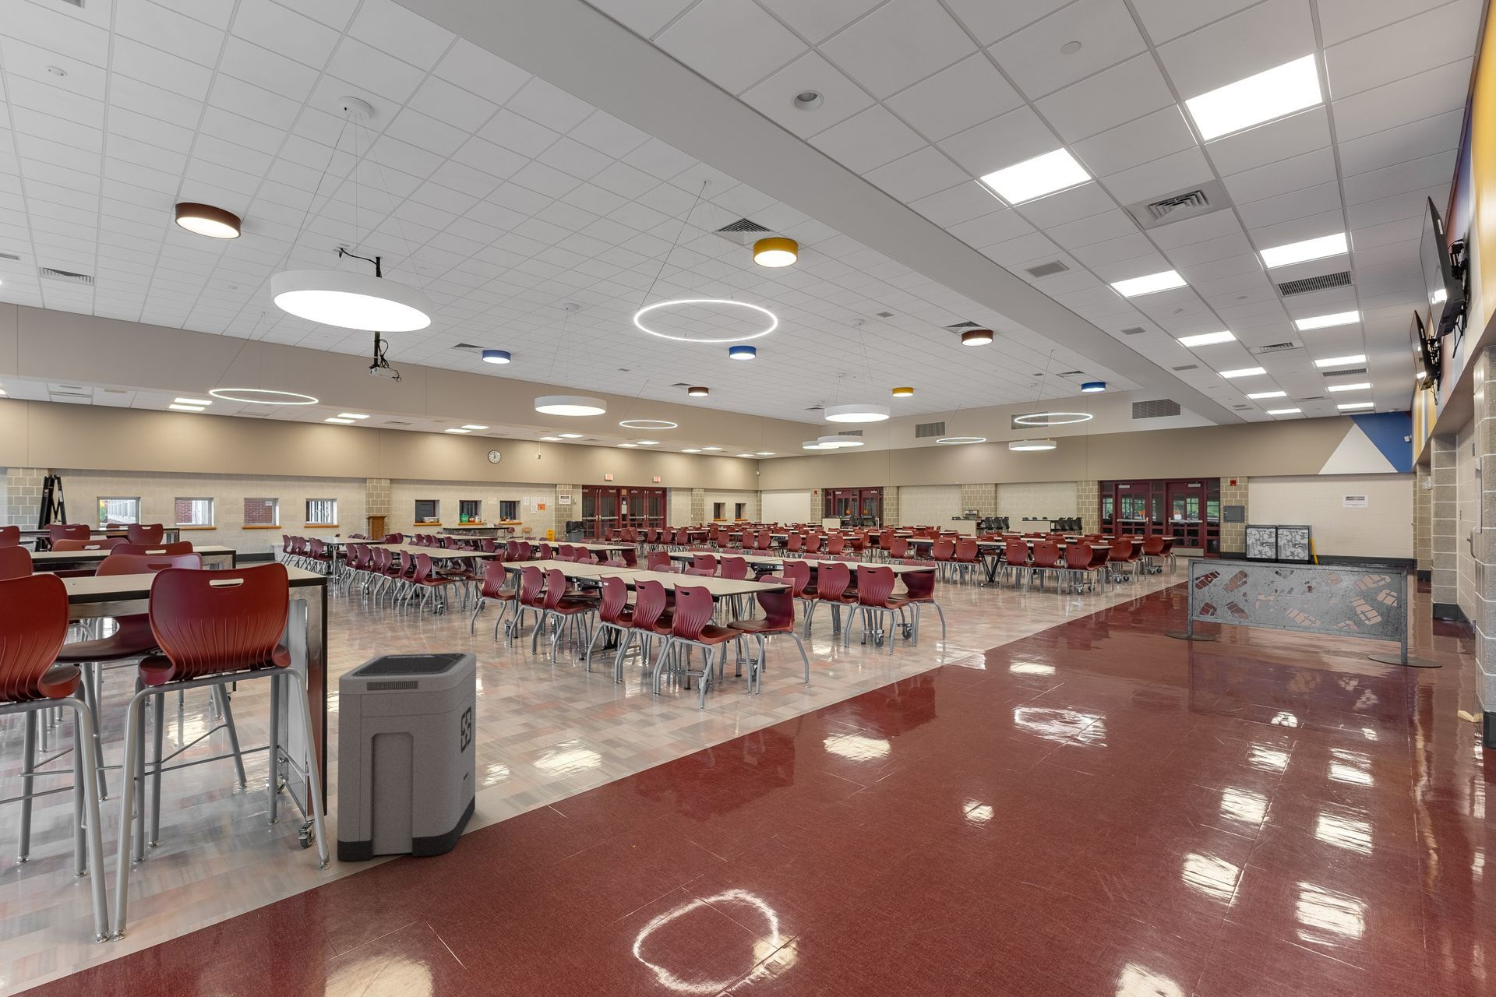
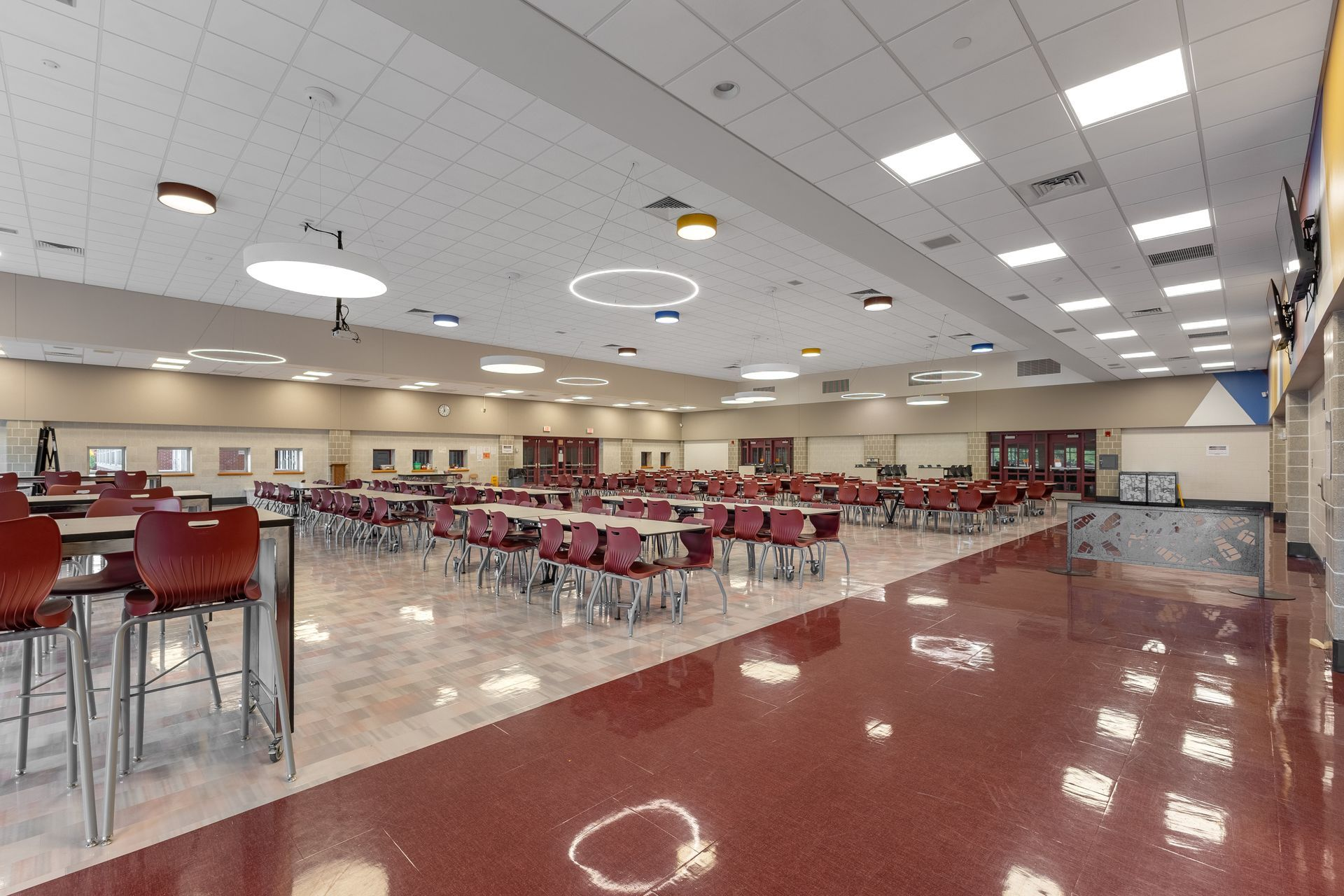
- trash can (412, 748)
